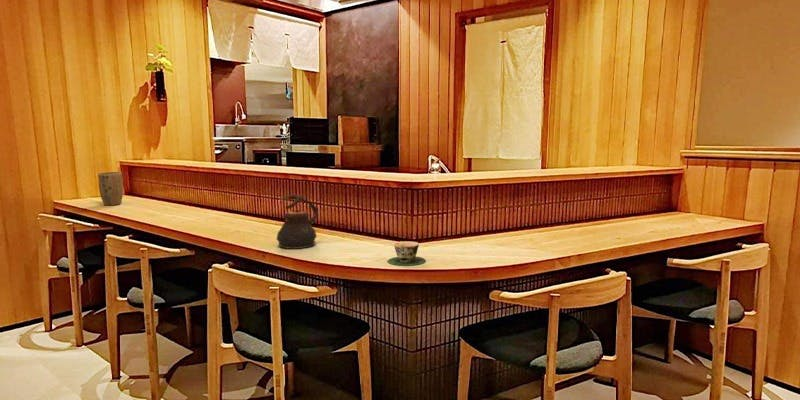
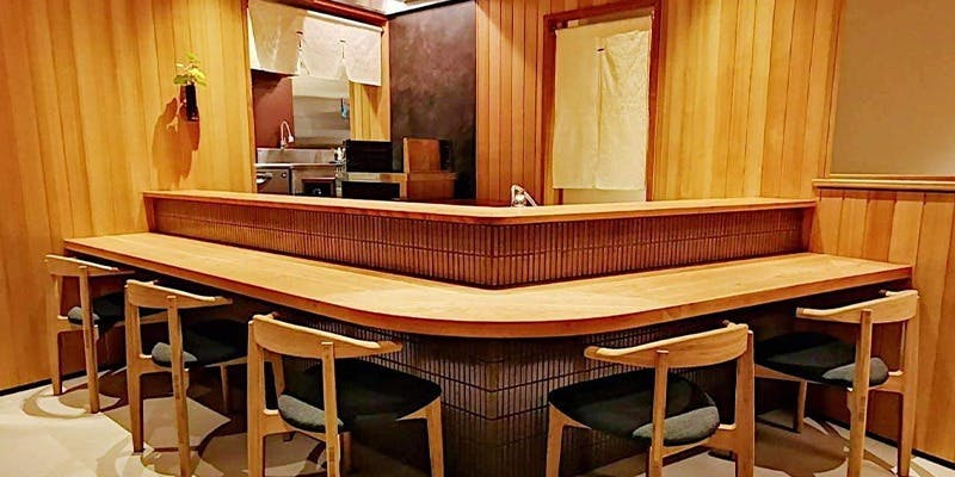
- teacup (406, 252)
- teapot (297, 220)
- plant pot (111, 188)
